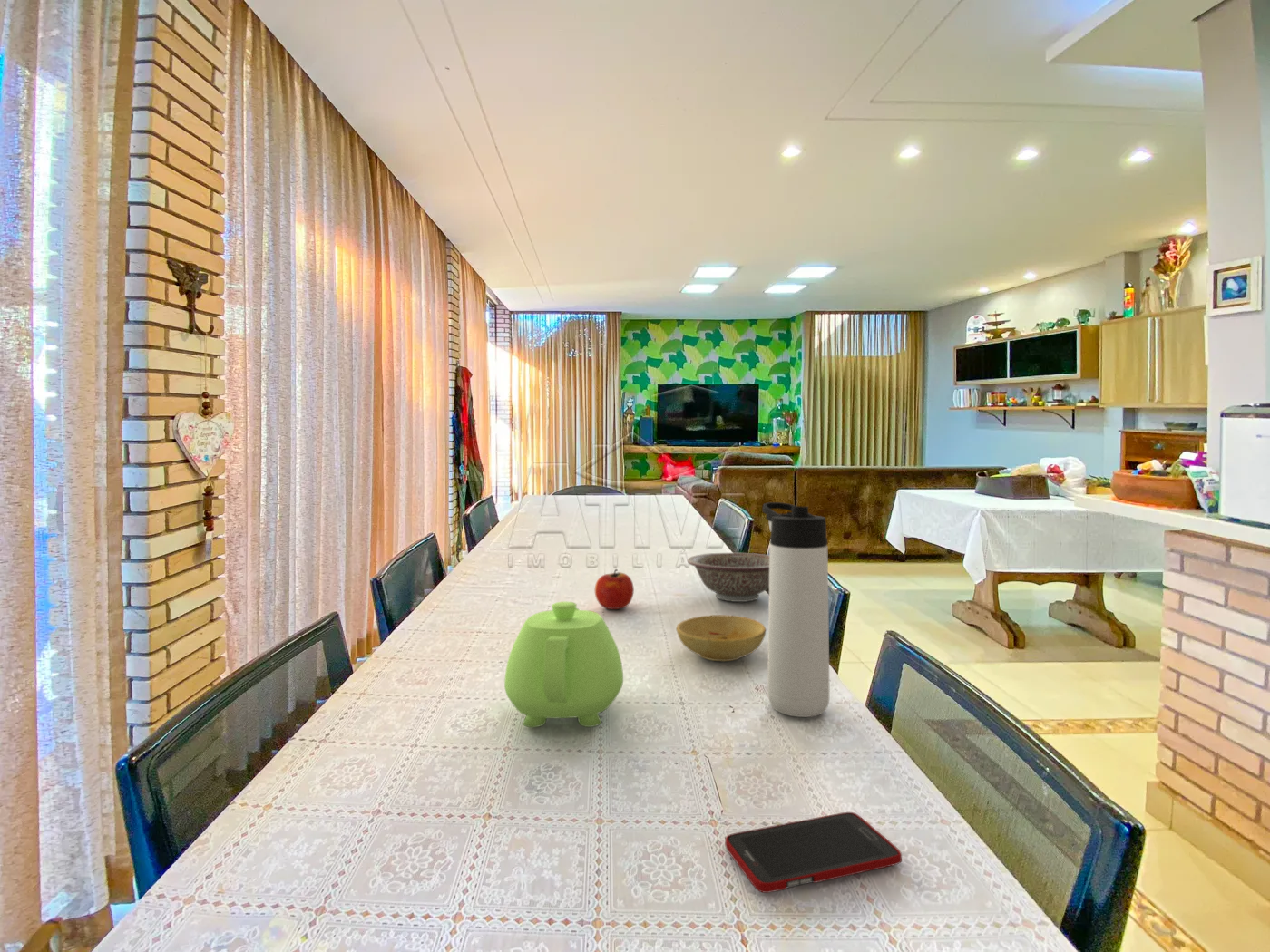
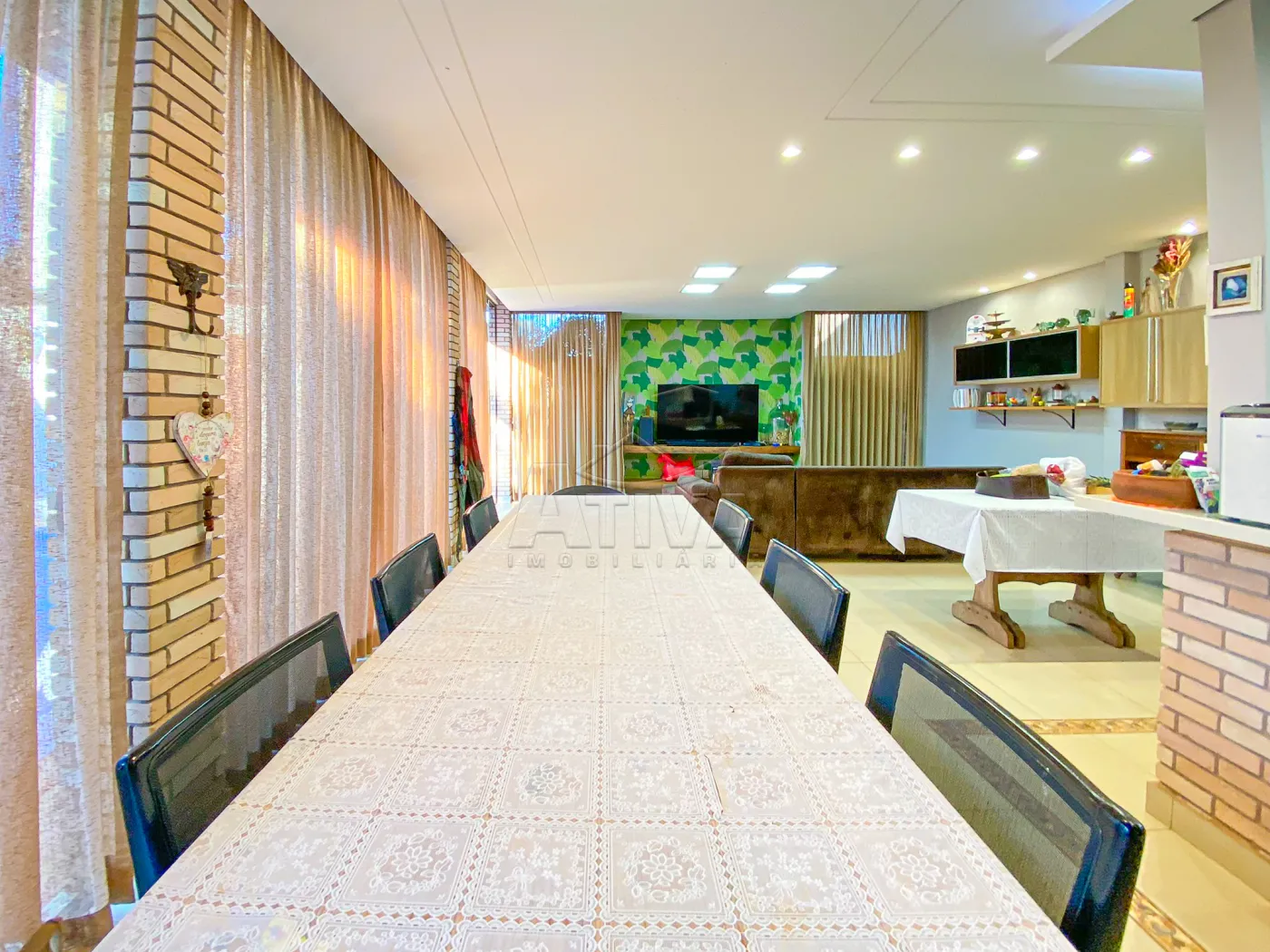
- cell phone (811, 850)
- fruit (614, 588)
- teapot (564, 656)
- thermos bottle (791, 604)
- decorative bowl (737, 578)
- bowl (720, 639)
